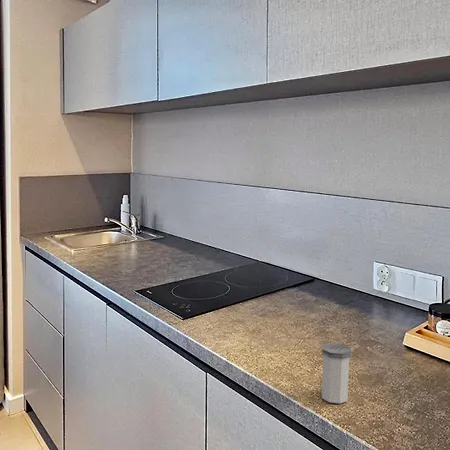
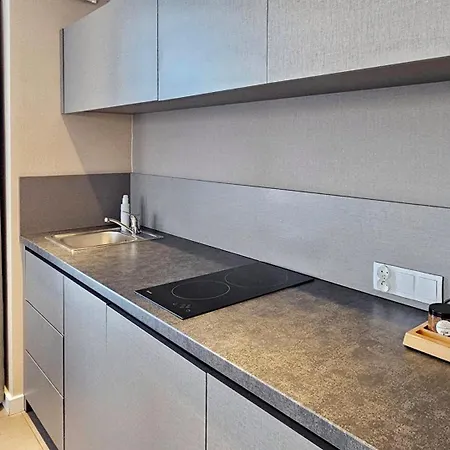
- salt shaker (335, 372)
